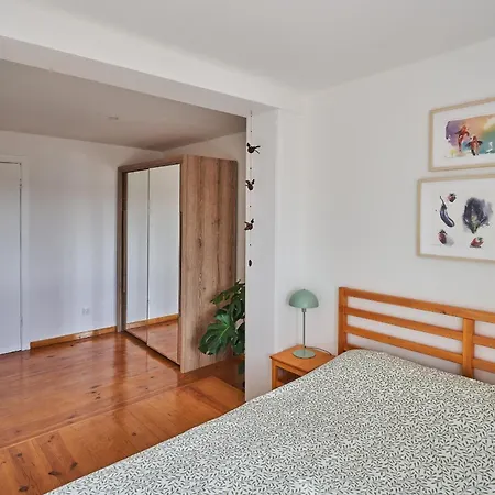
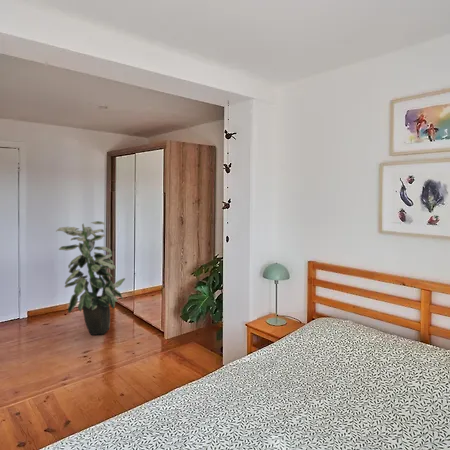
+ indoor plant (92, 278)
